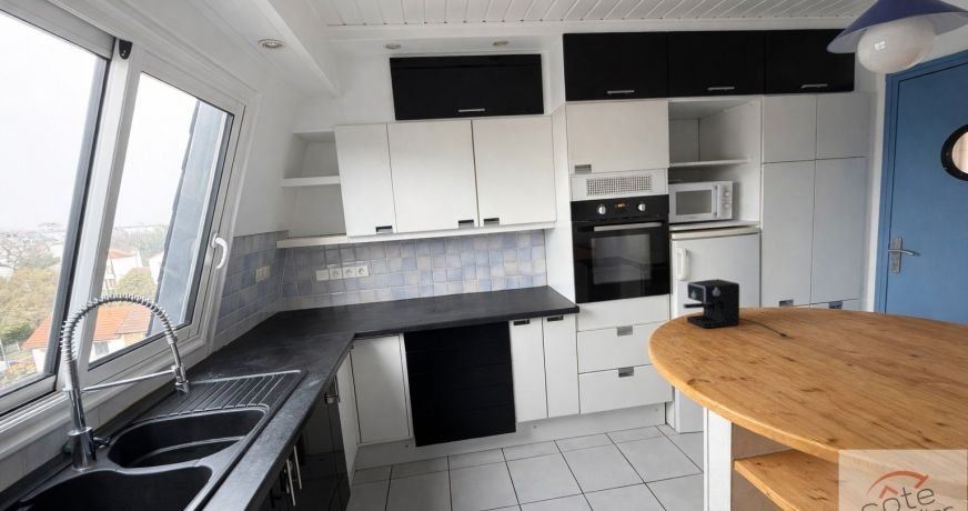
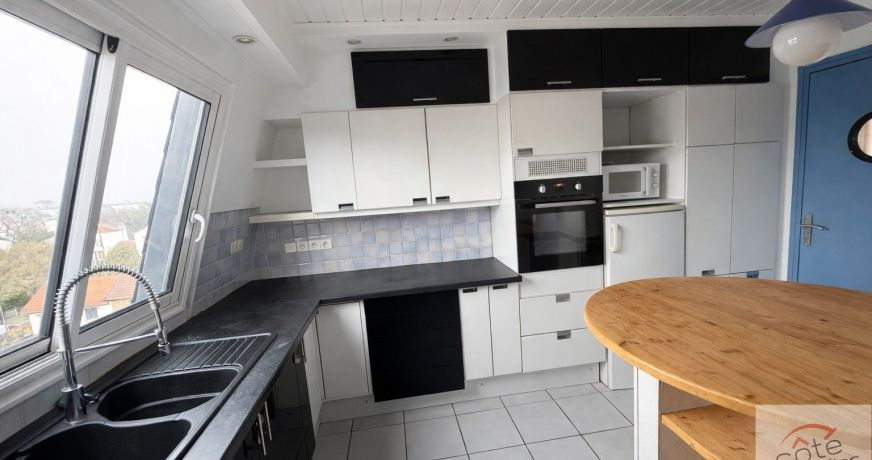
- coffee maker (730, 307)
